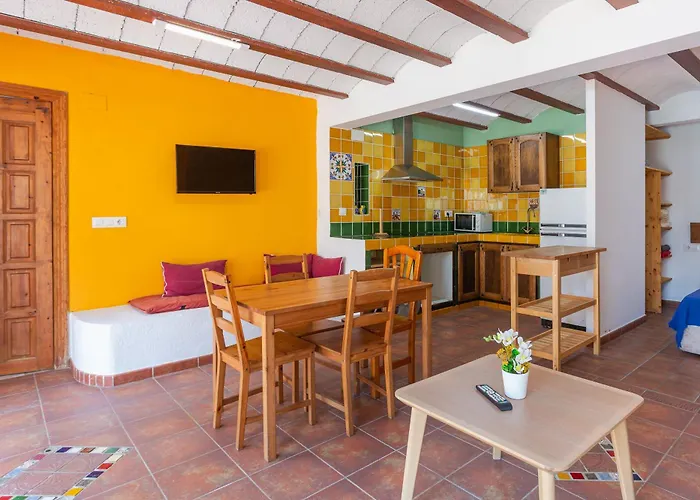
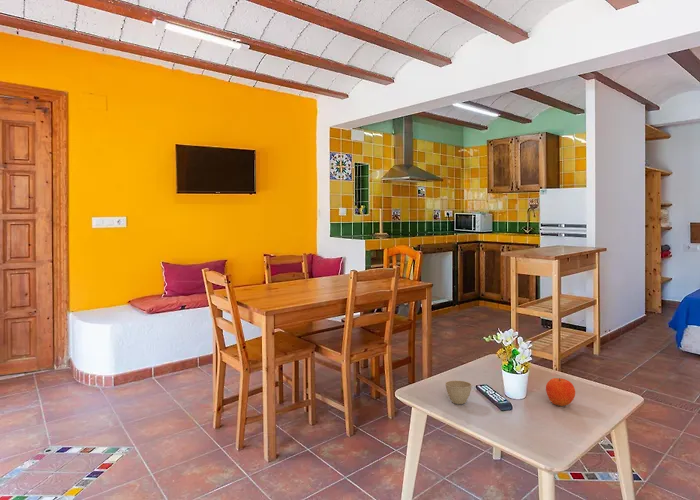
+ fruit (560, 391)
+ flower pot (458, 392)
